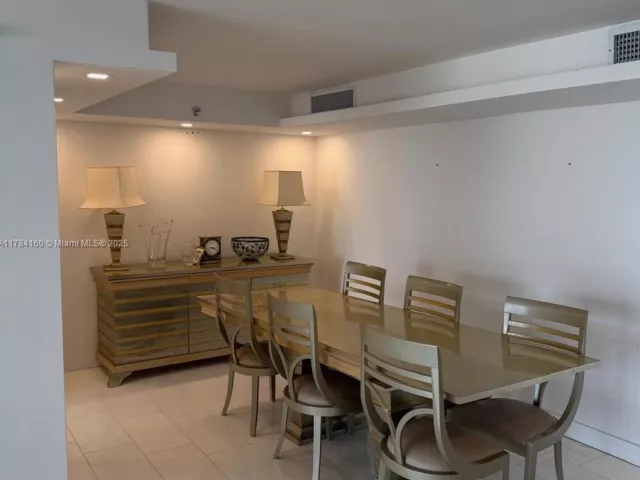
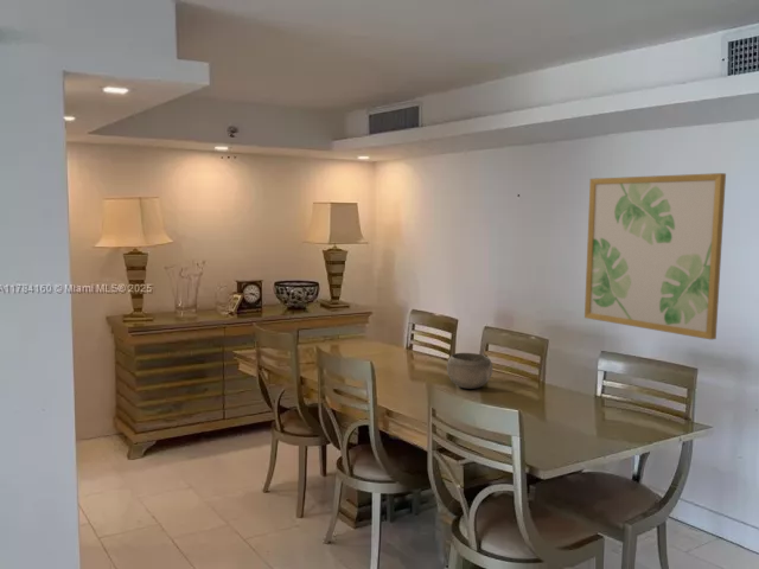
+ bowl (468, 371)
+ wall art (648, 252)
